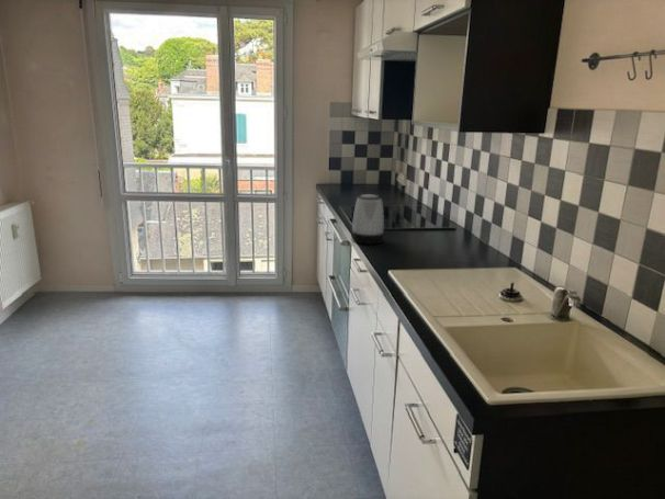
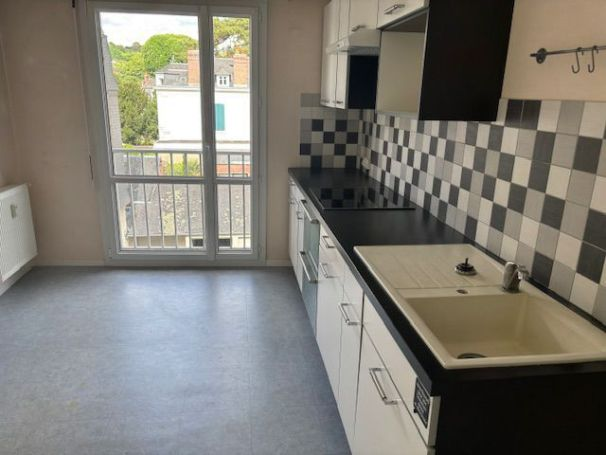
- kettle (368, 216)
